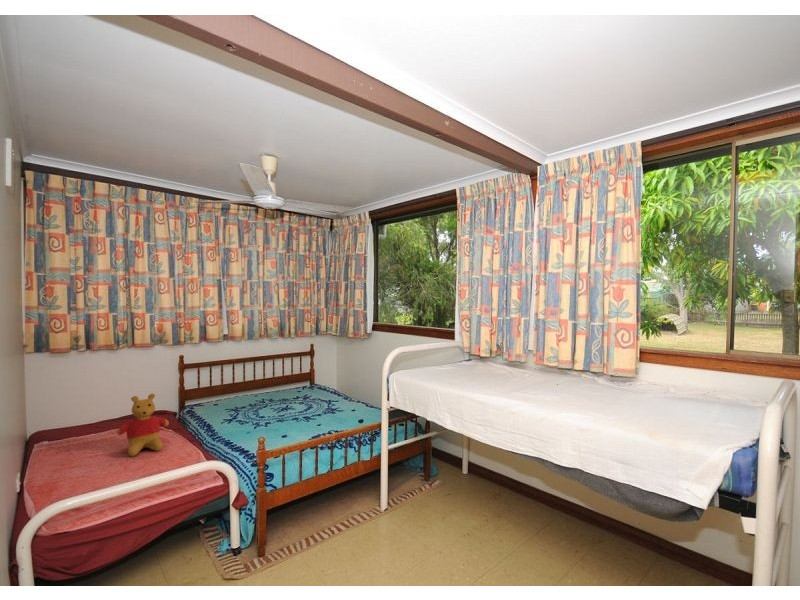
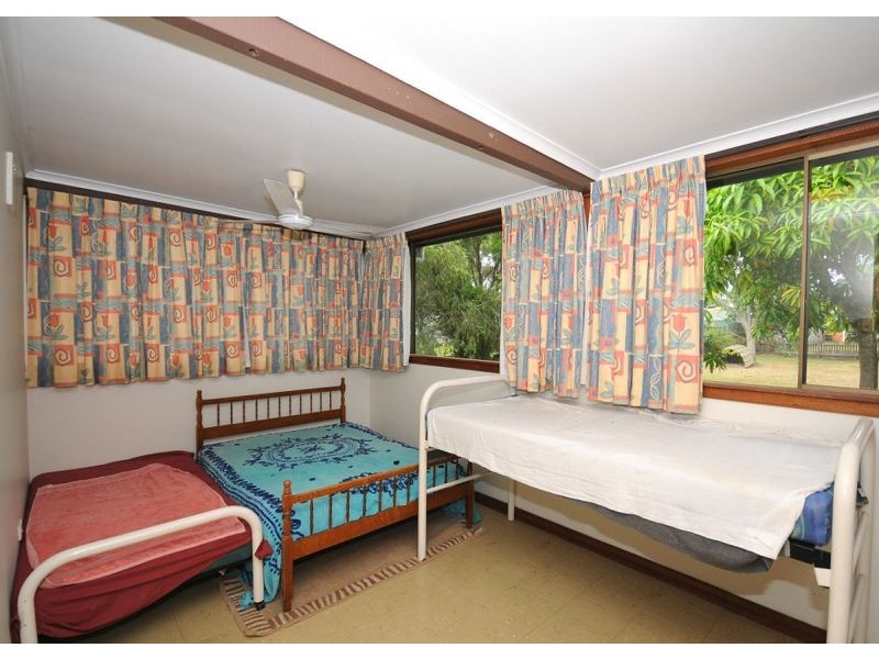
- stuffed bear (144, 422)
